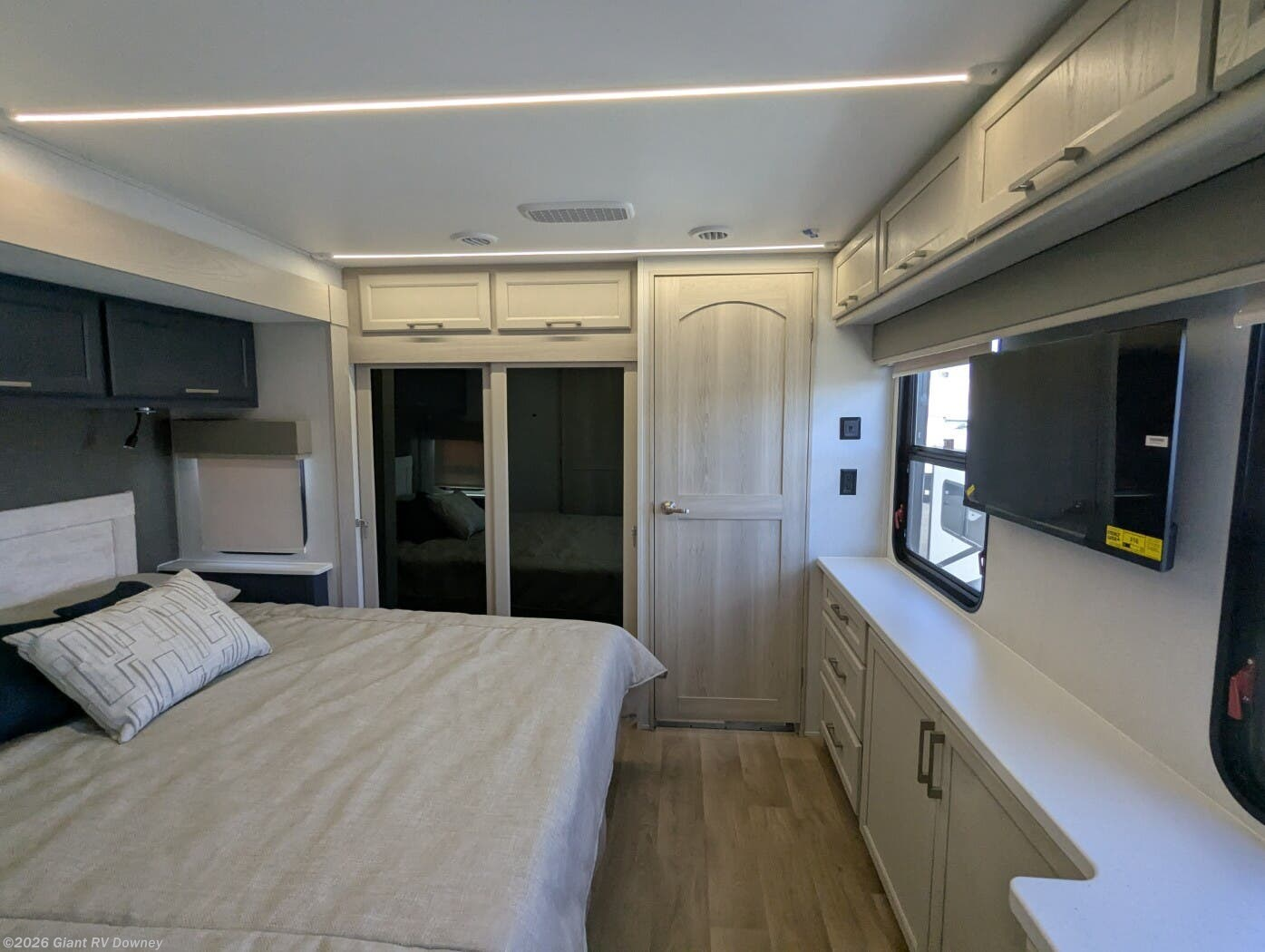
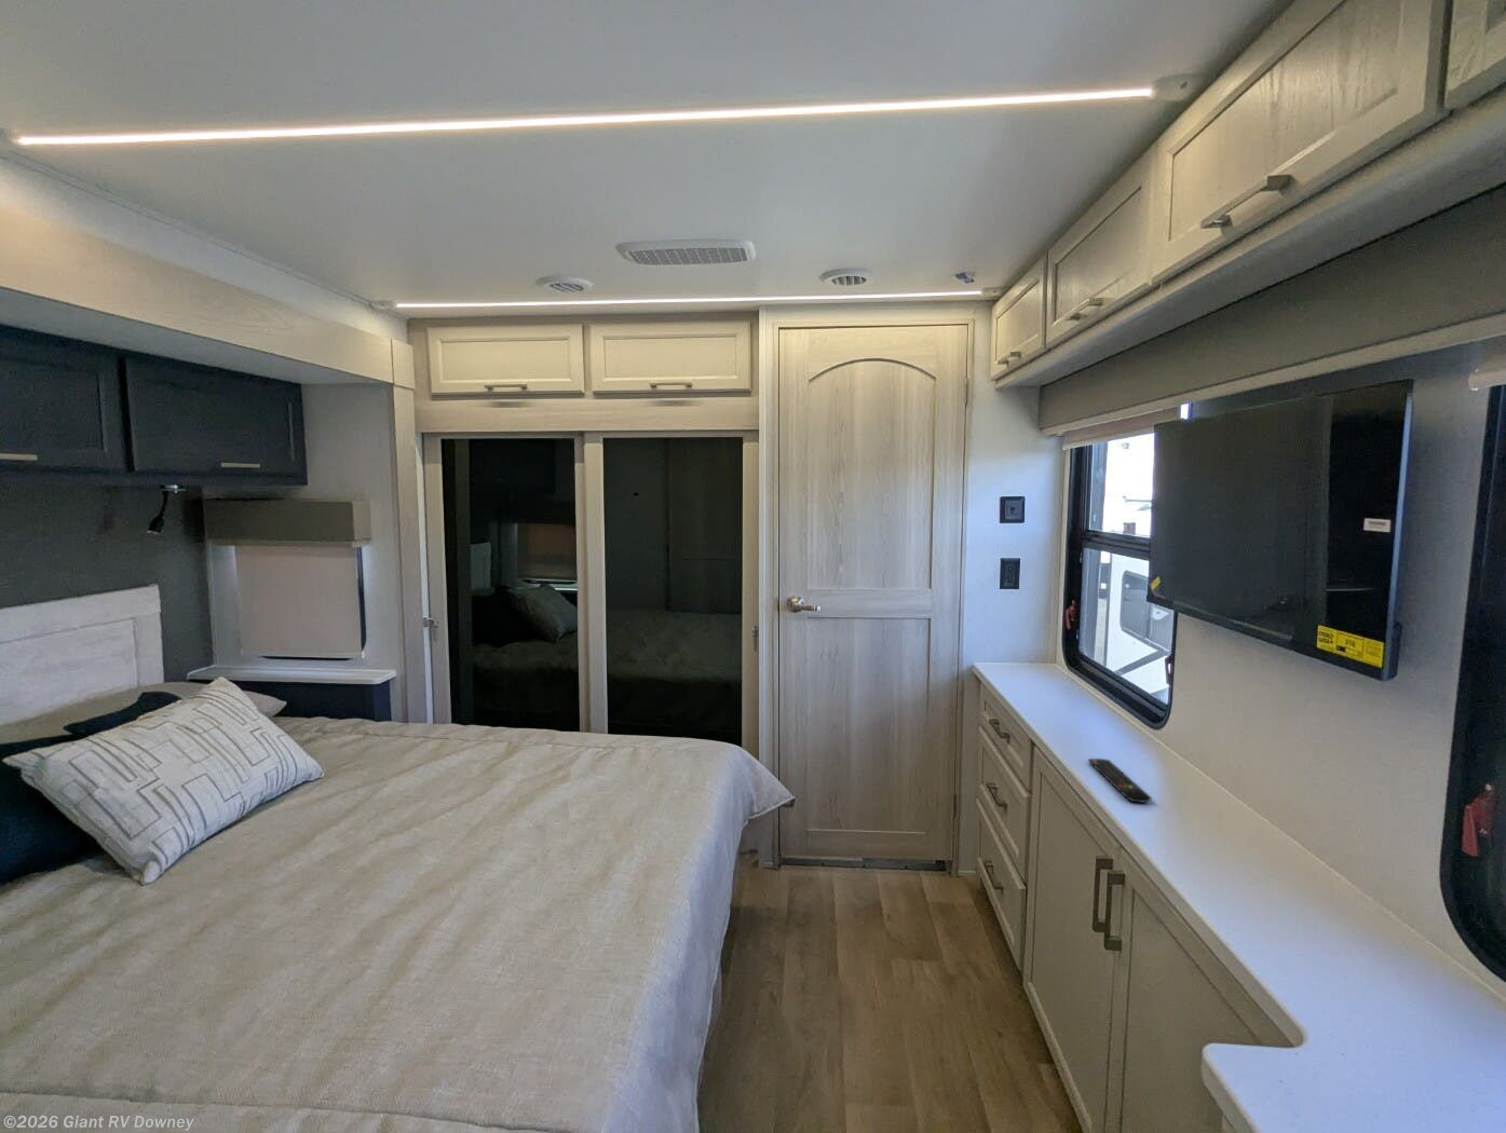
+ remote control (1117, 778)
